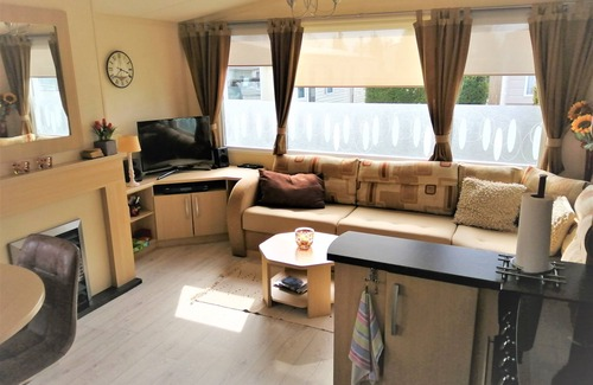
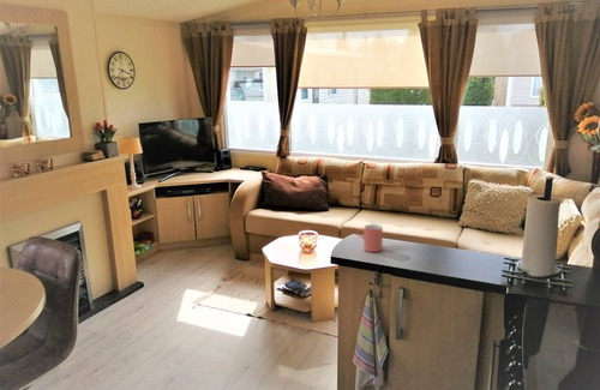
+ cup (368, 236)
